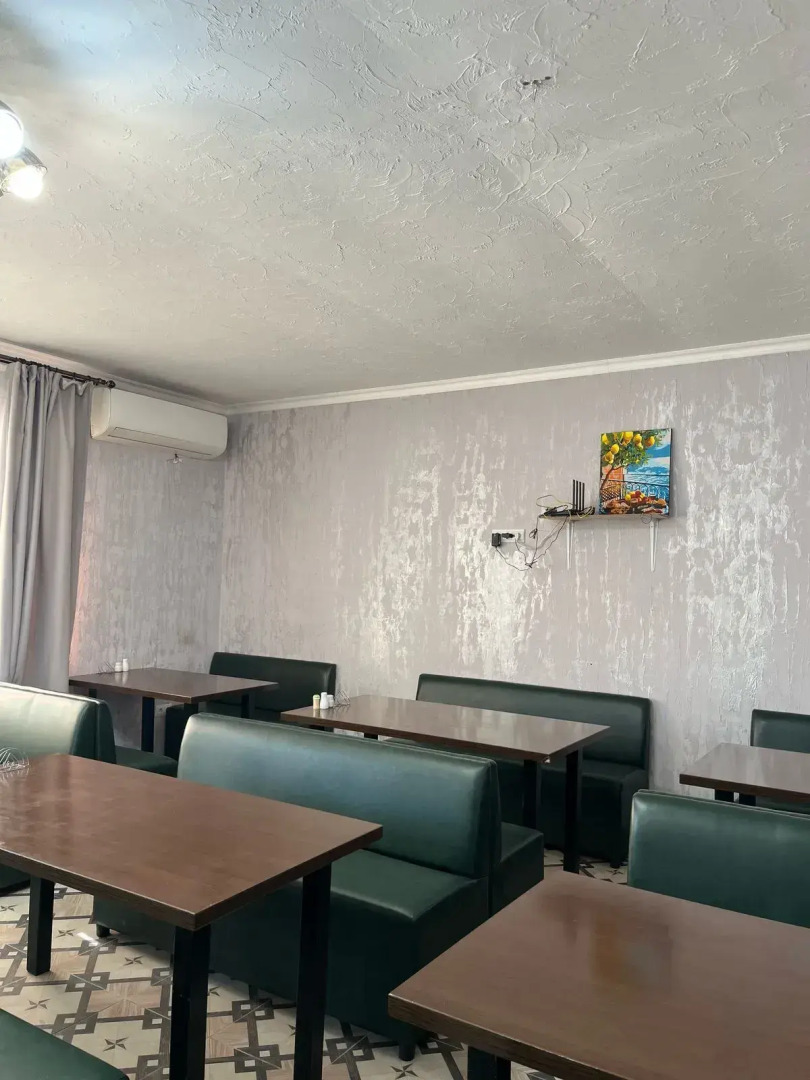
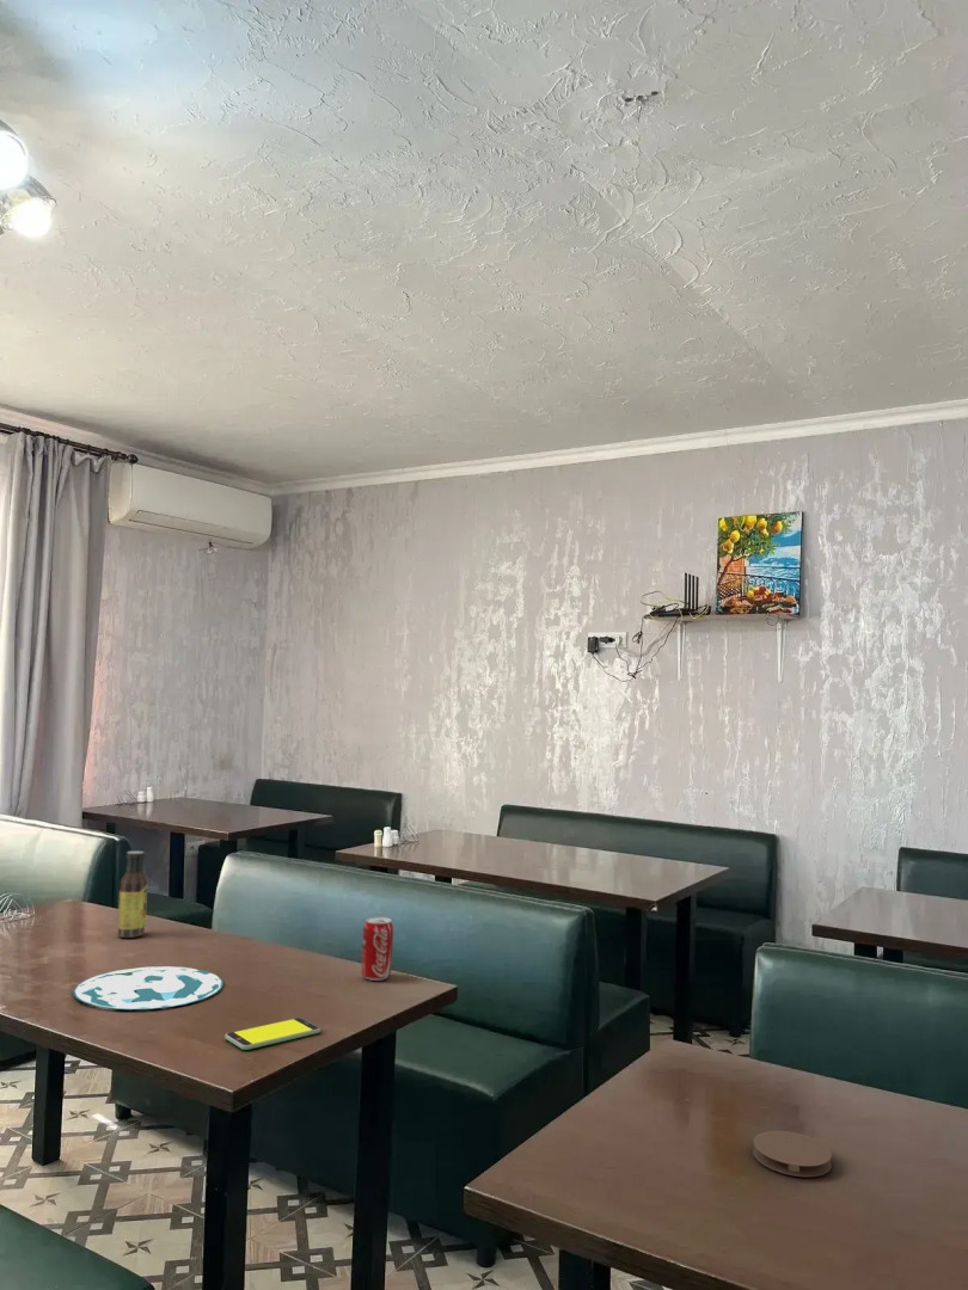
+ sauce bottle (133, 893)
+ coaster (791, 1153)
+ smartphone (272, 1032)
+ plate (149, 979)
+ beverage can (376, 948)
